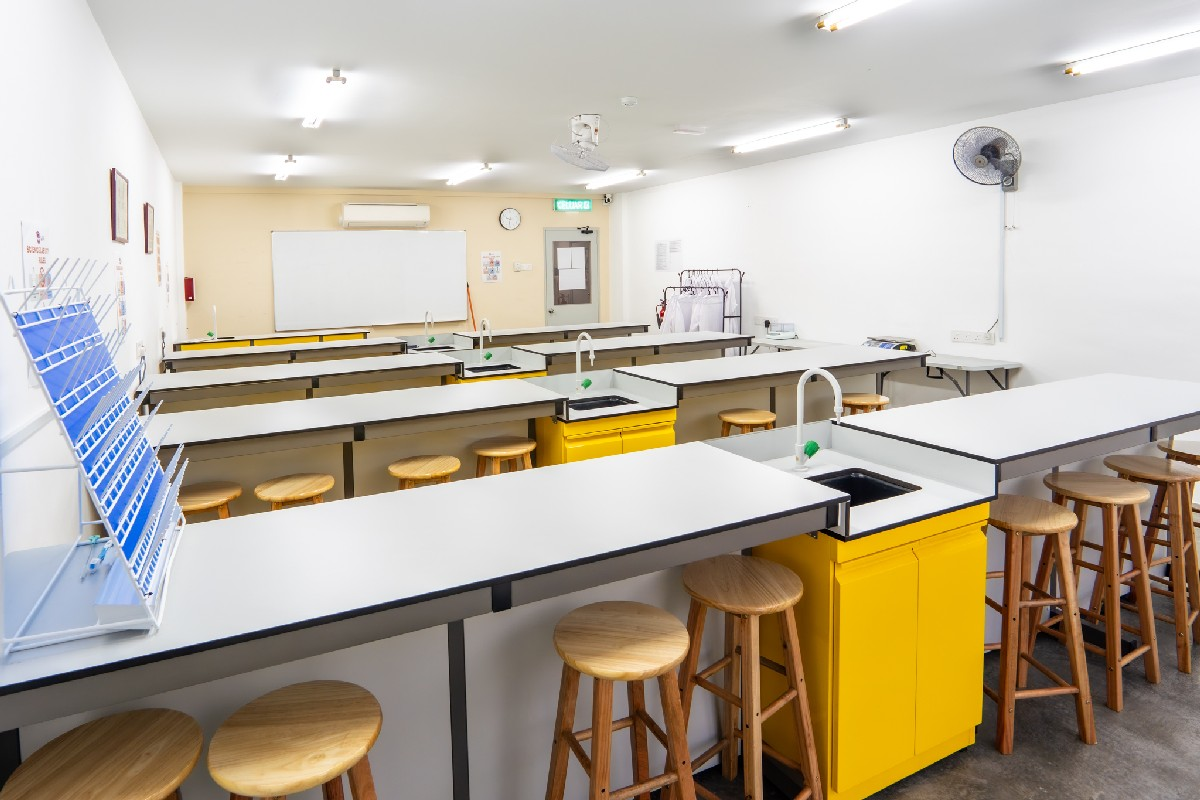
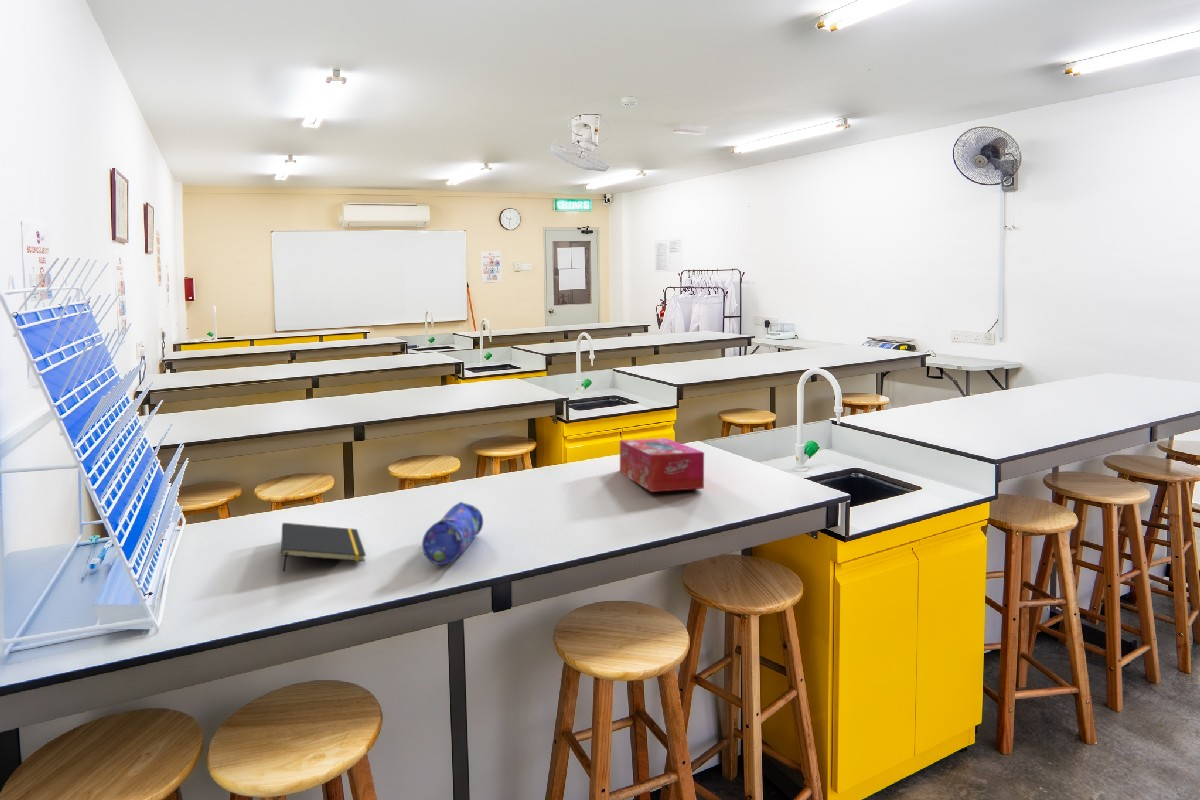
+ tissue box (659, 463)
+ pencil case (454, 530)
+ notepad (322, 541)
